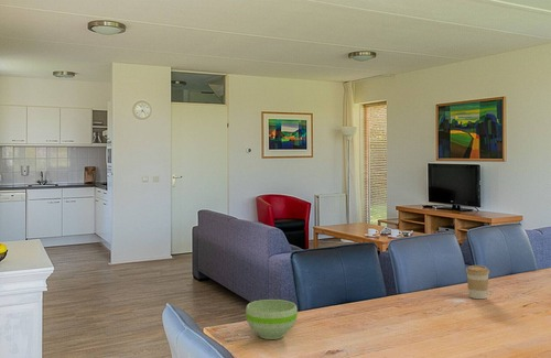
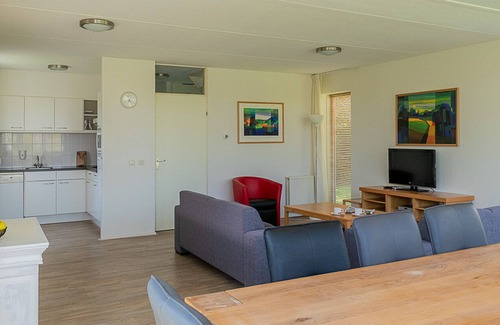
- bowl (271, 319)
- coffee cup (477, 281)
